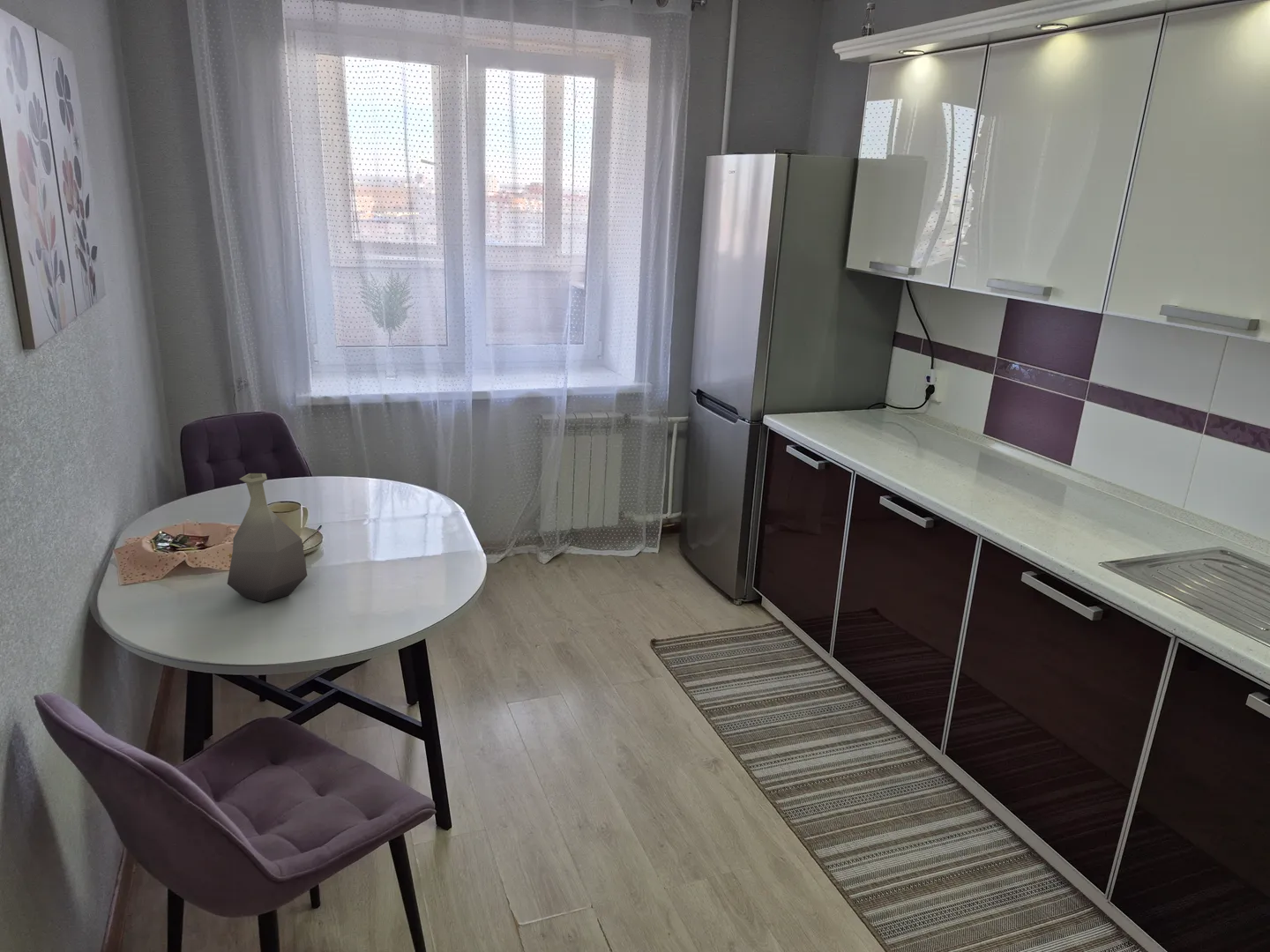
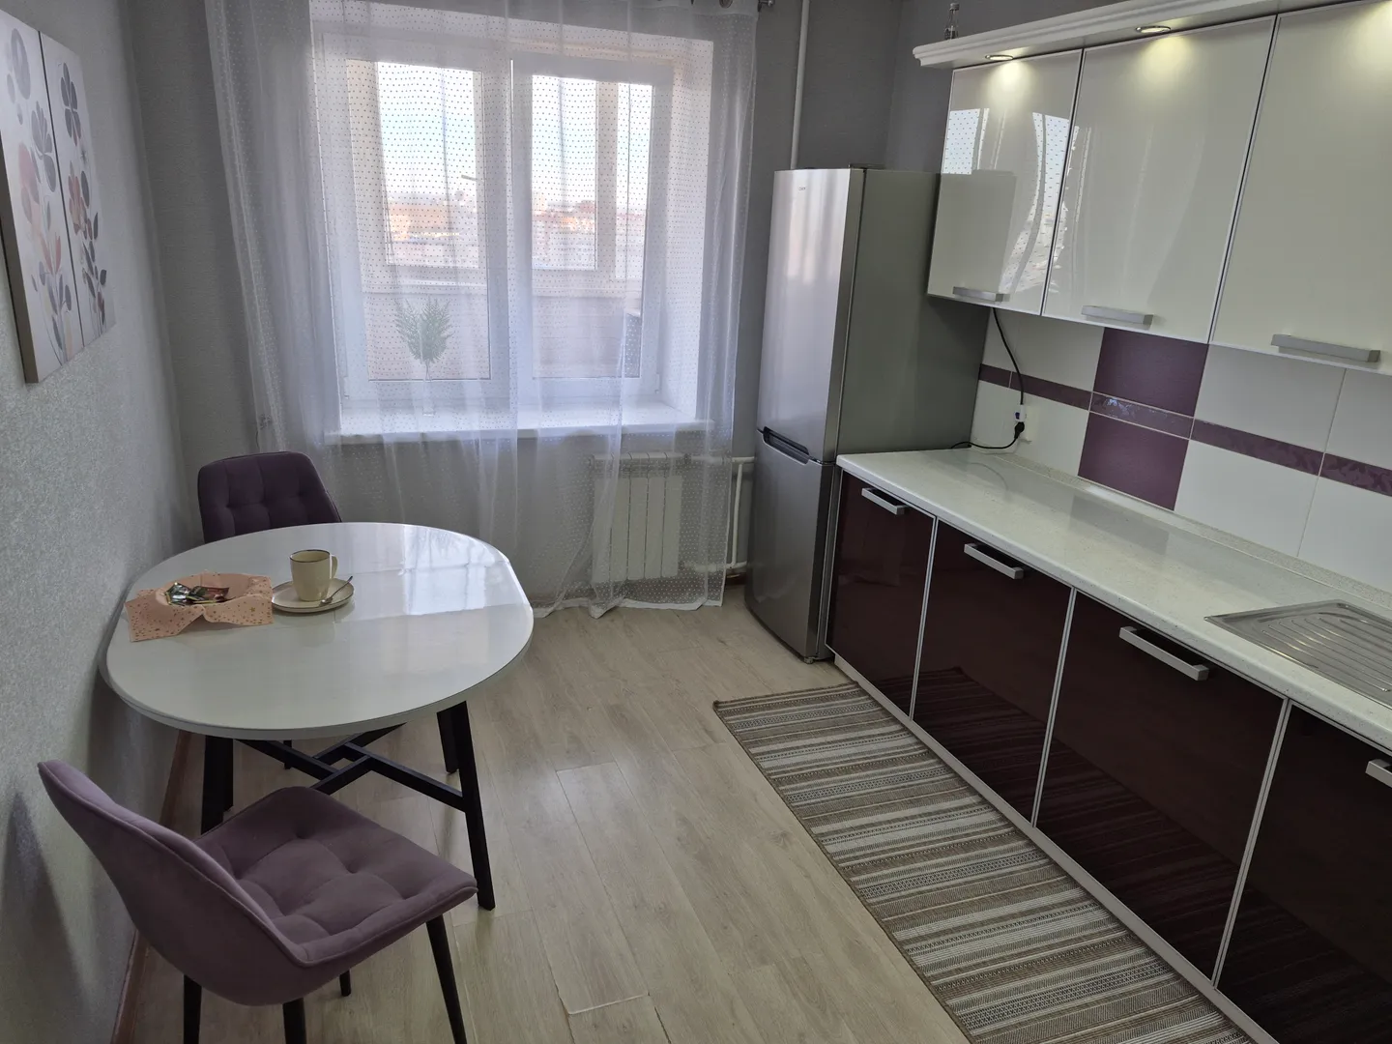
- vase (261, 534)
